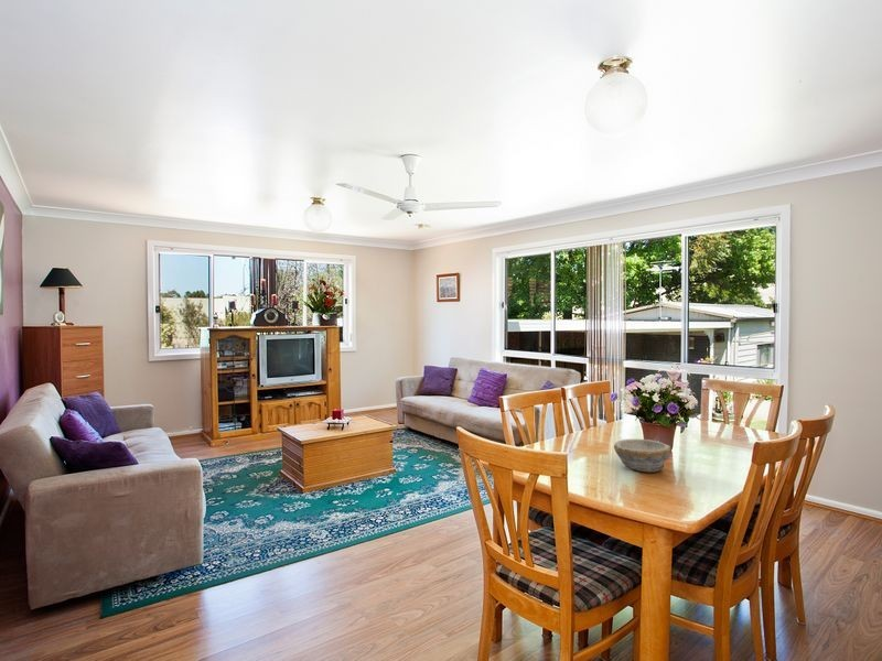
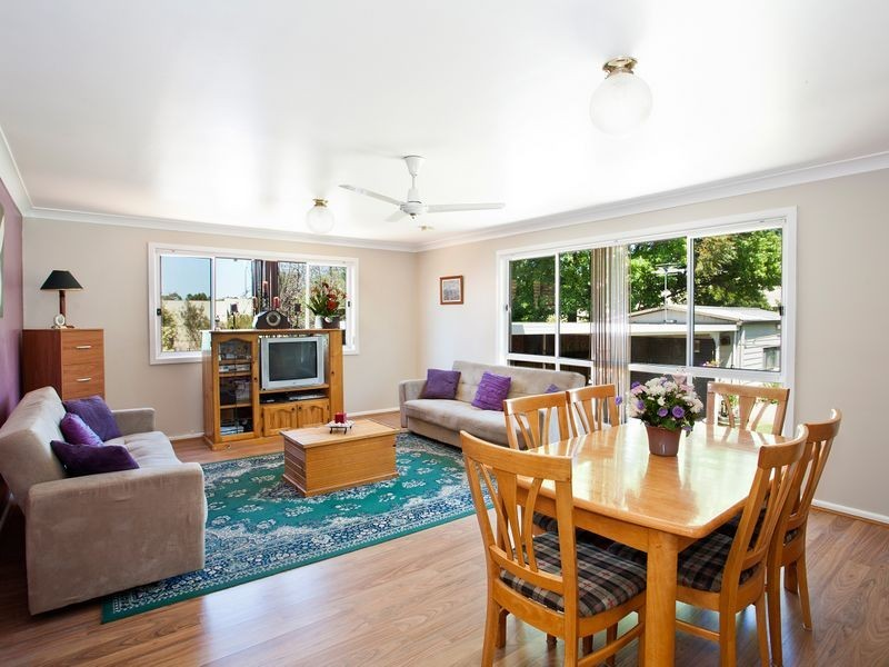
- bowl (642, 455)
